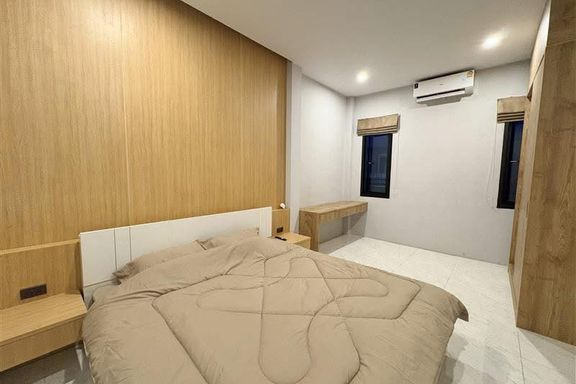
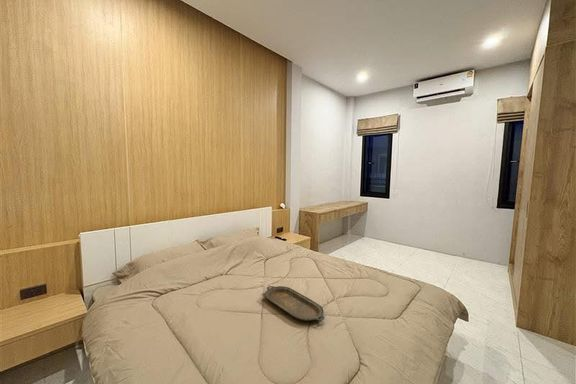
+ serving tray (292, 303)
